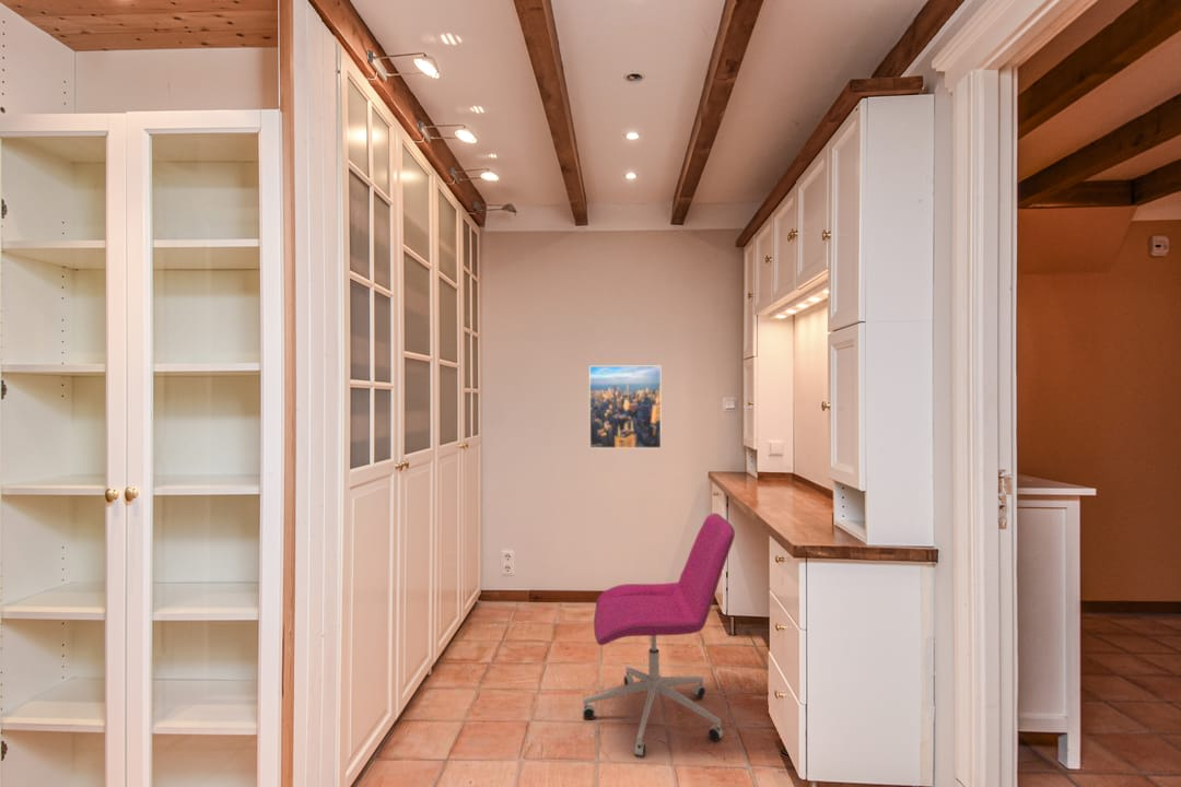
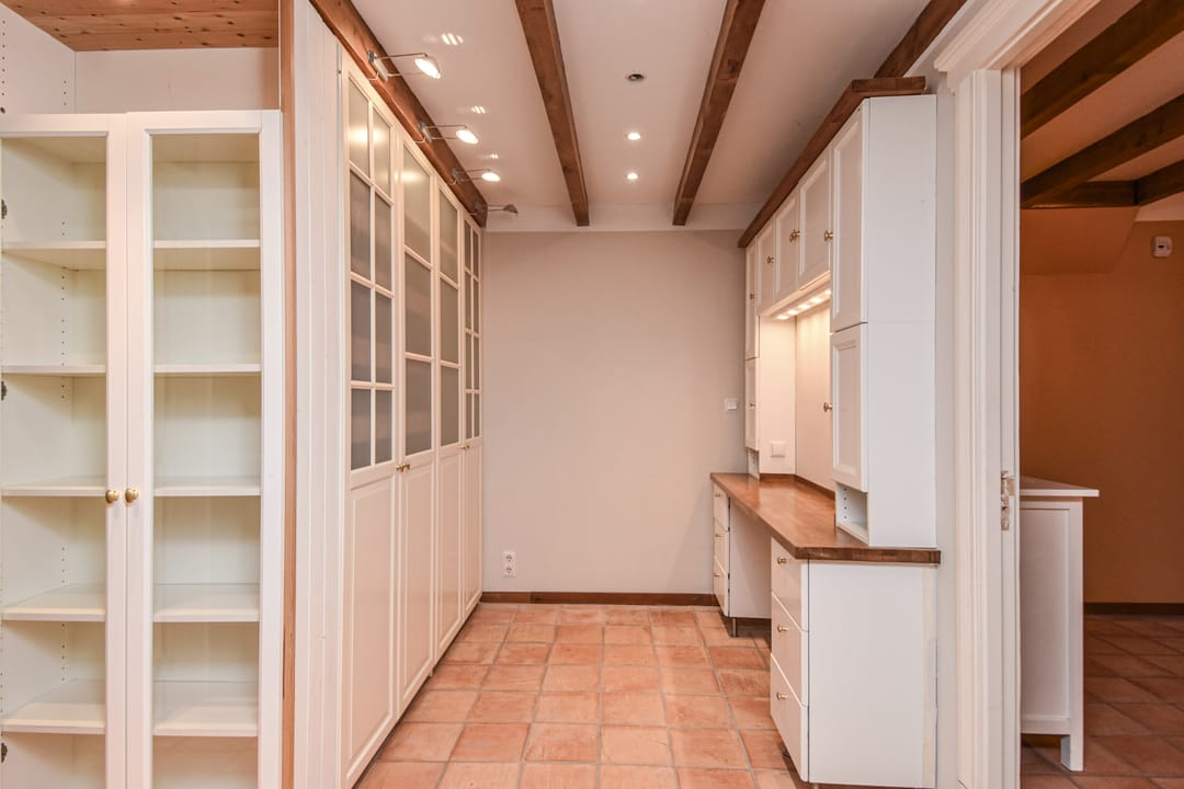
- office chair (655, 618)
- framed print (624, 407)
